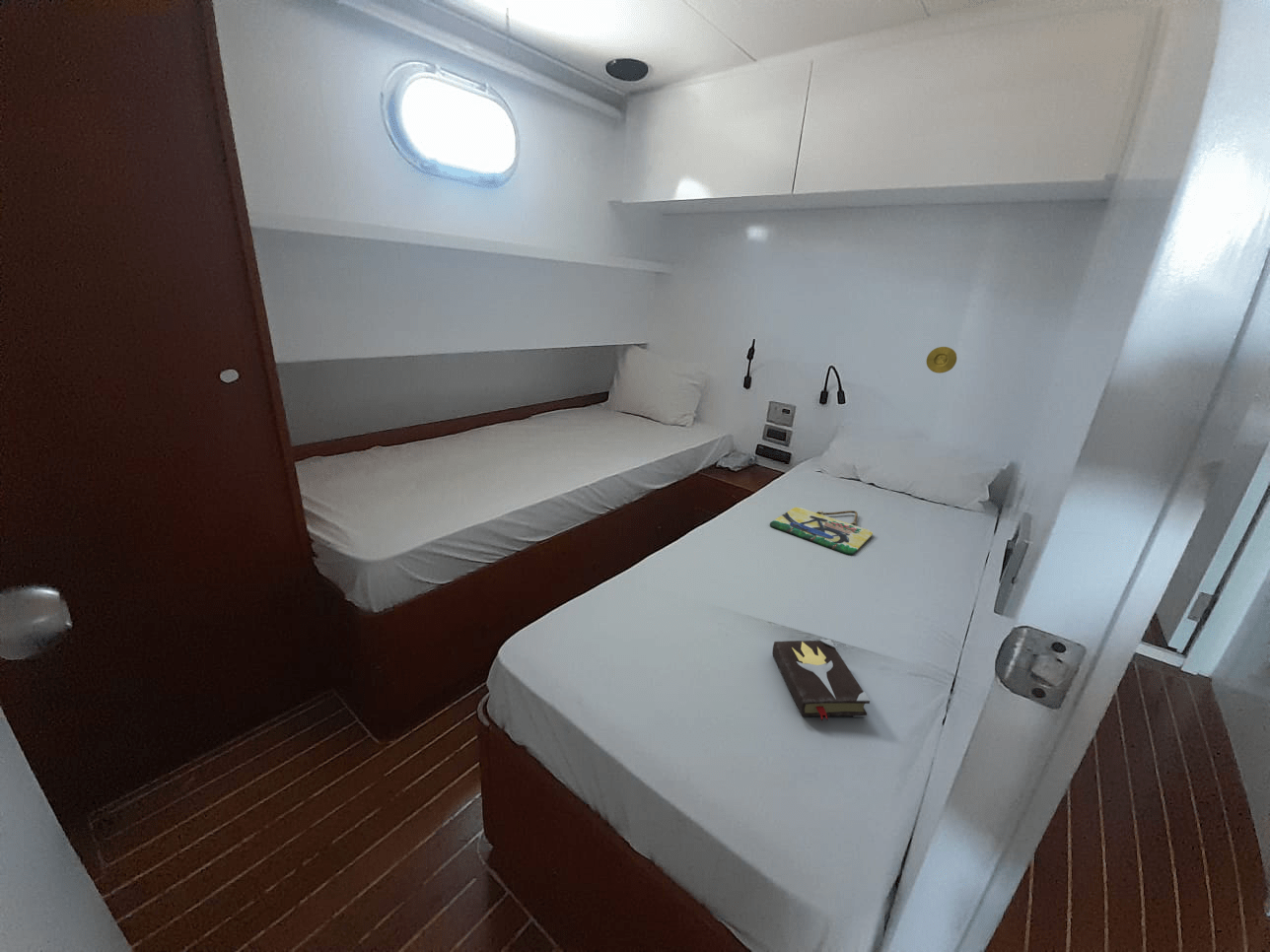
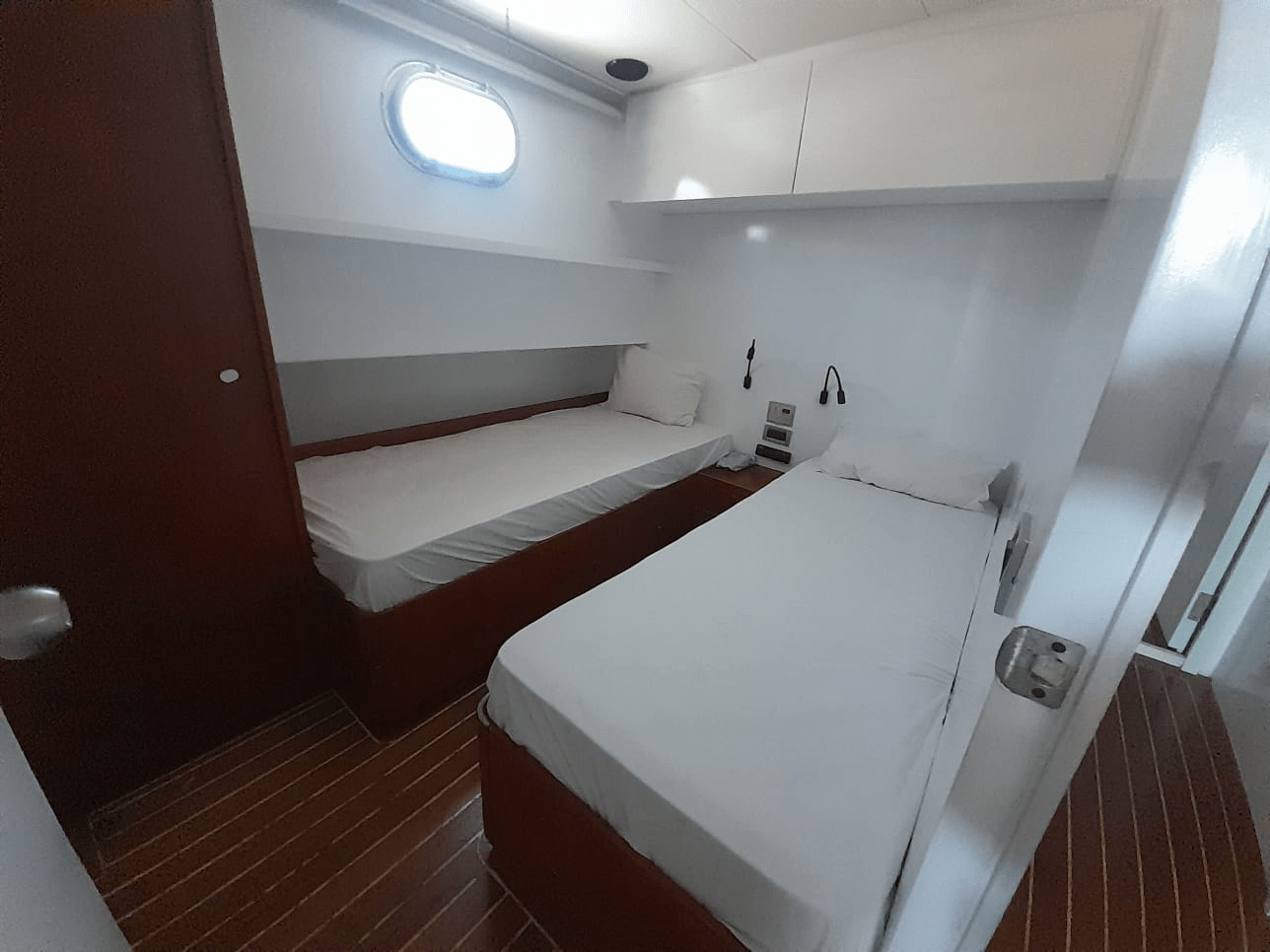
- hardback book (816, 674)
- home sign (828, 522)
- compass (941, 360)
